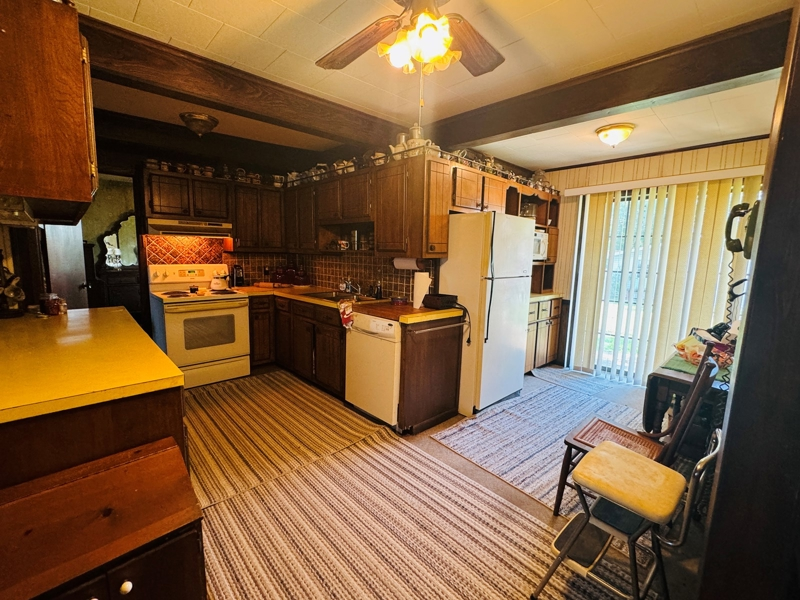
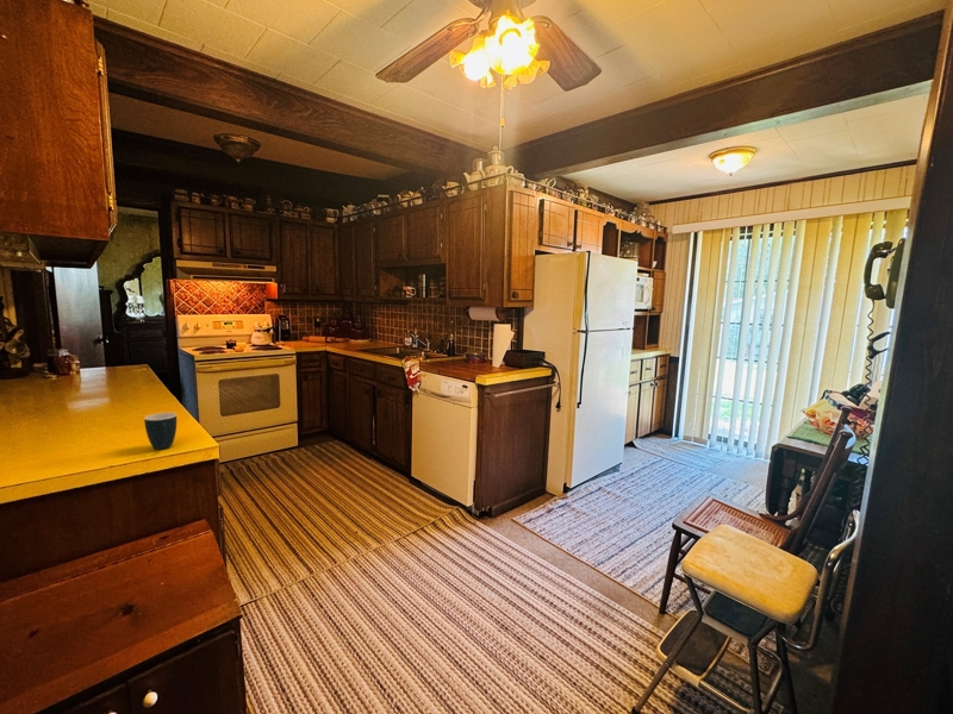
+ mug (162, 432)
